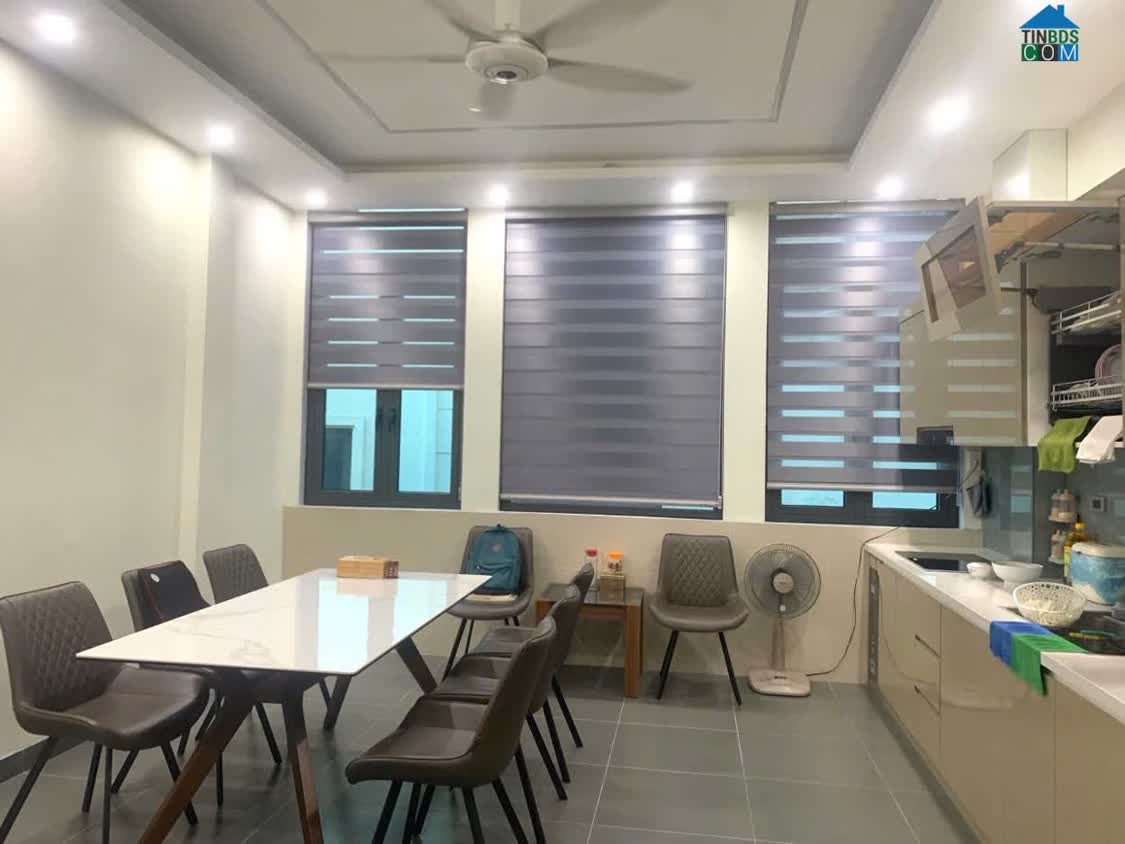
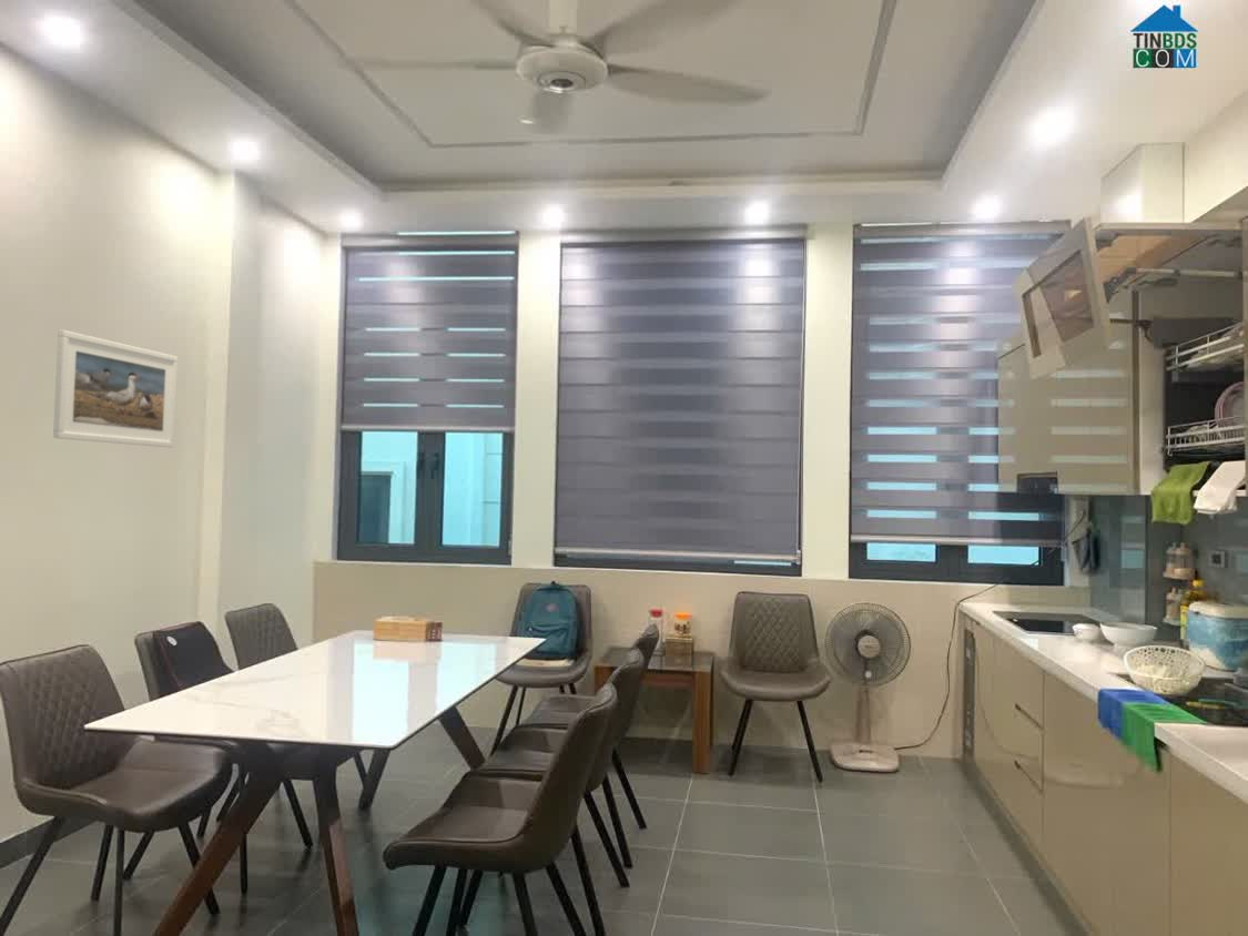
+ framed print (121, 394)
